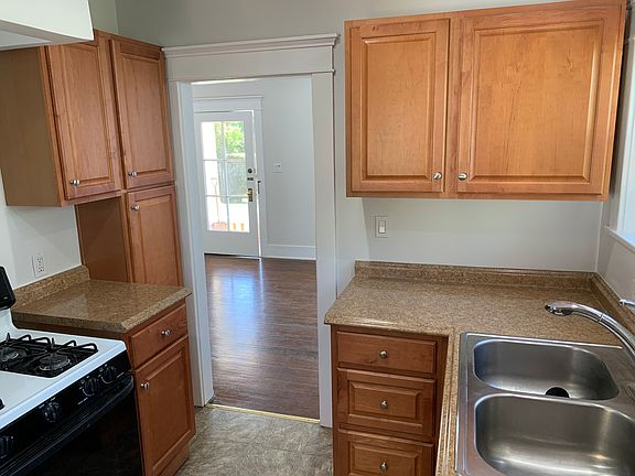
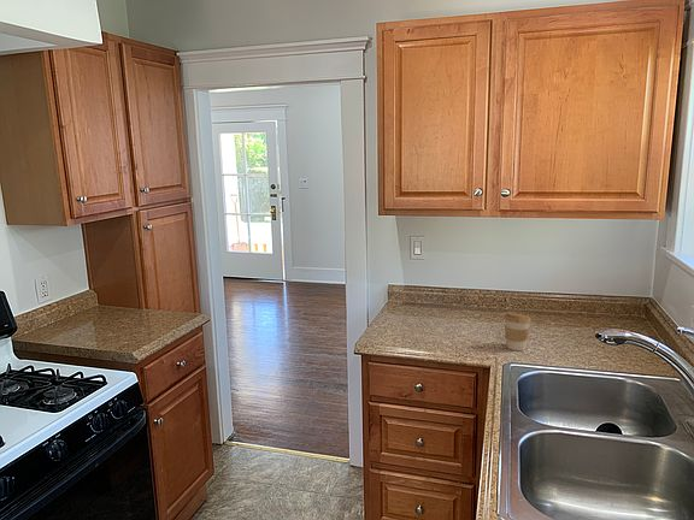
+ coffee cup (517, 330)
